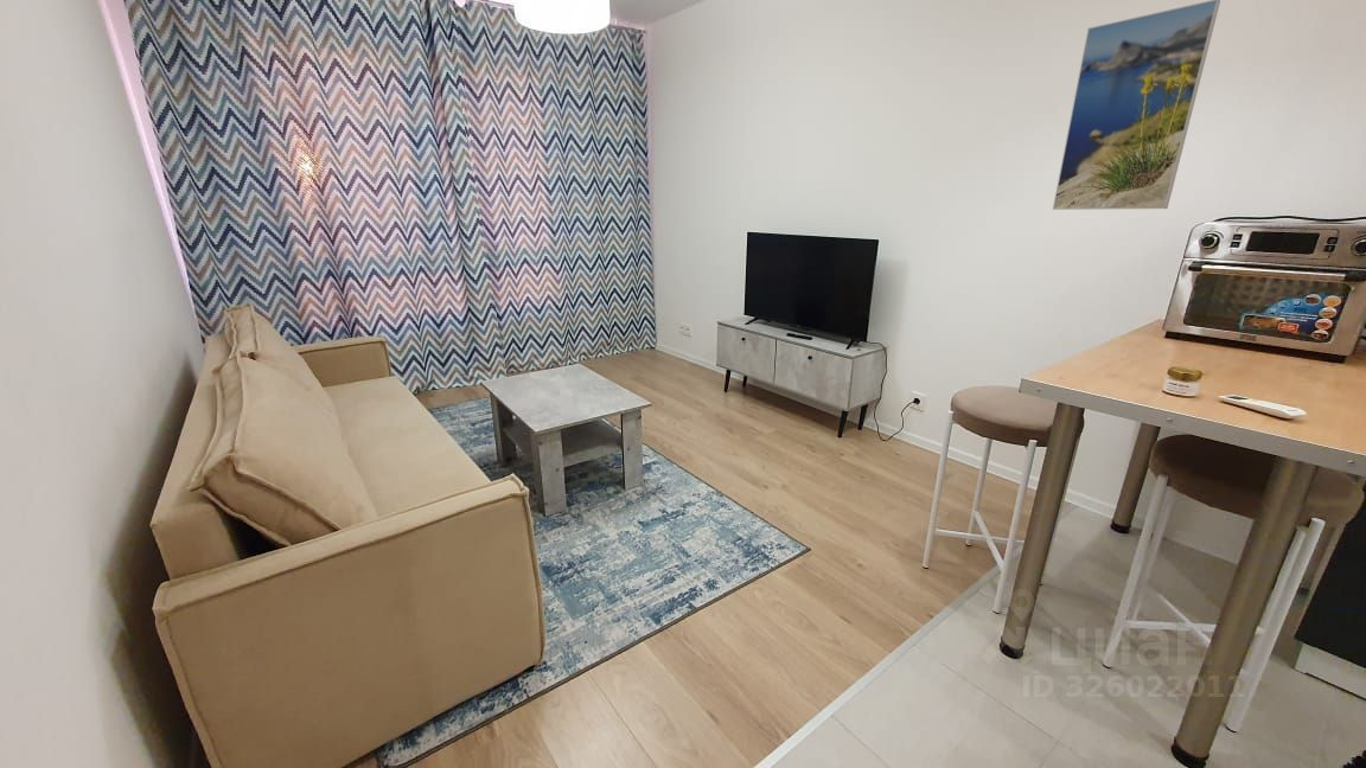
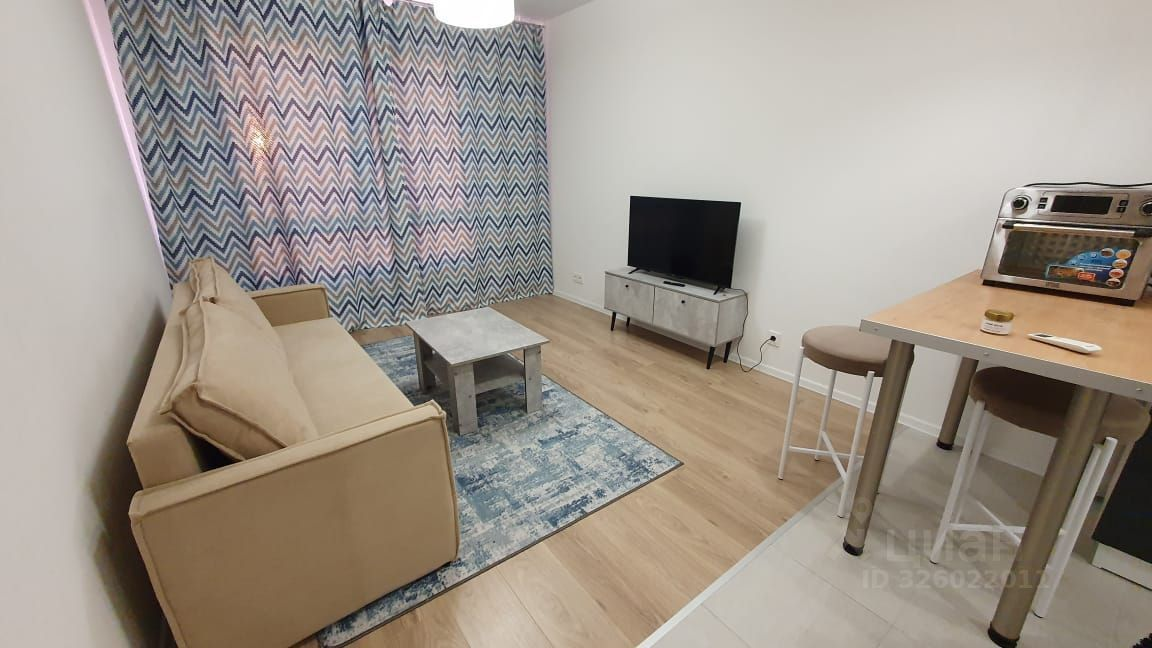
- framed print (1126, 116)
